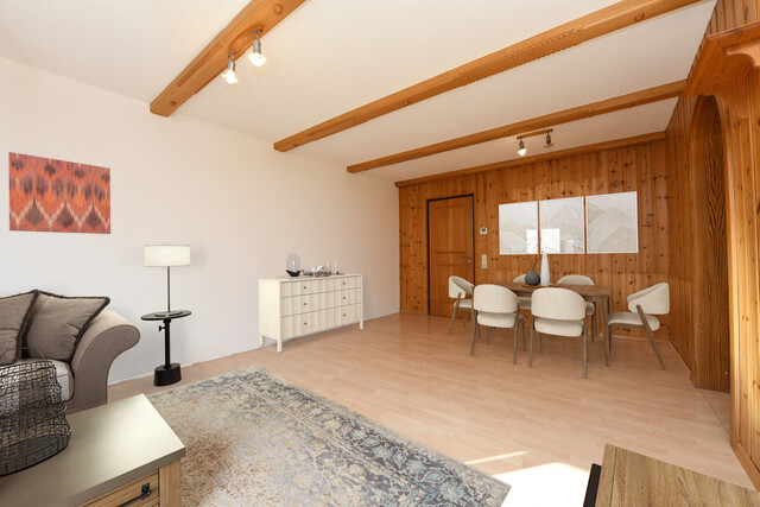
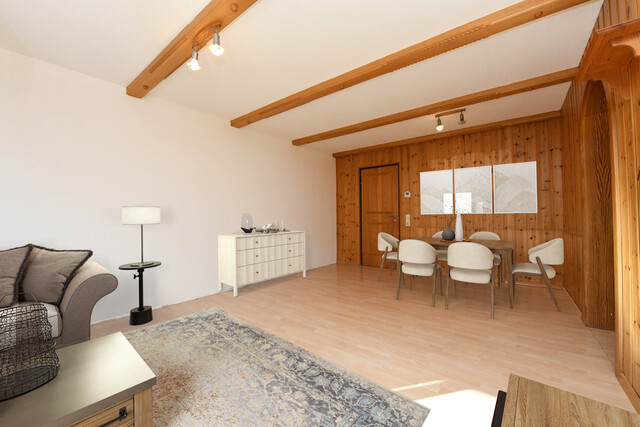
- wall art (63, 196)
